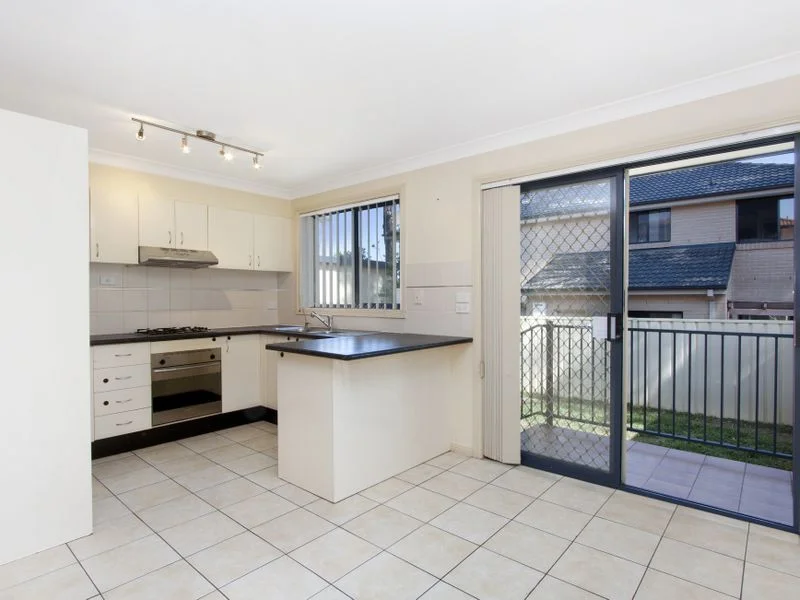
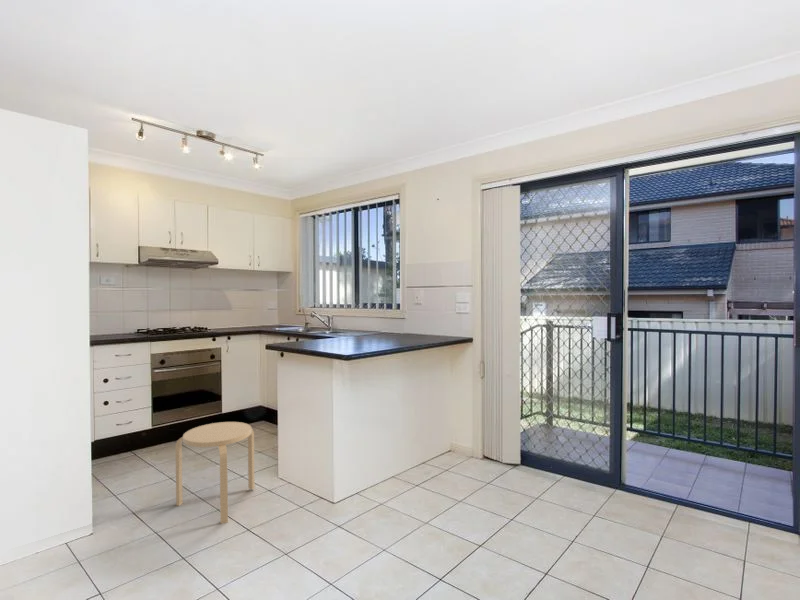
+ stool (223, 466)
